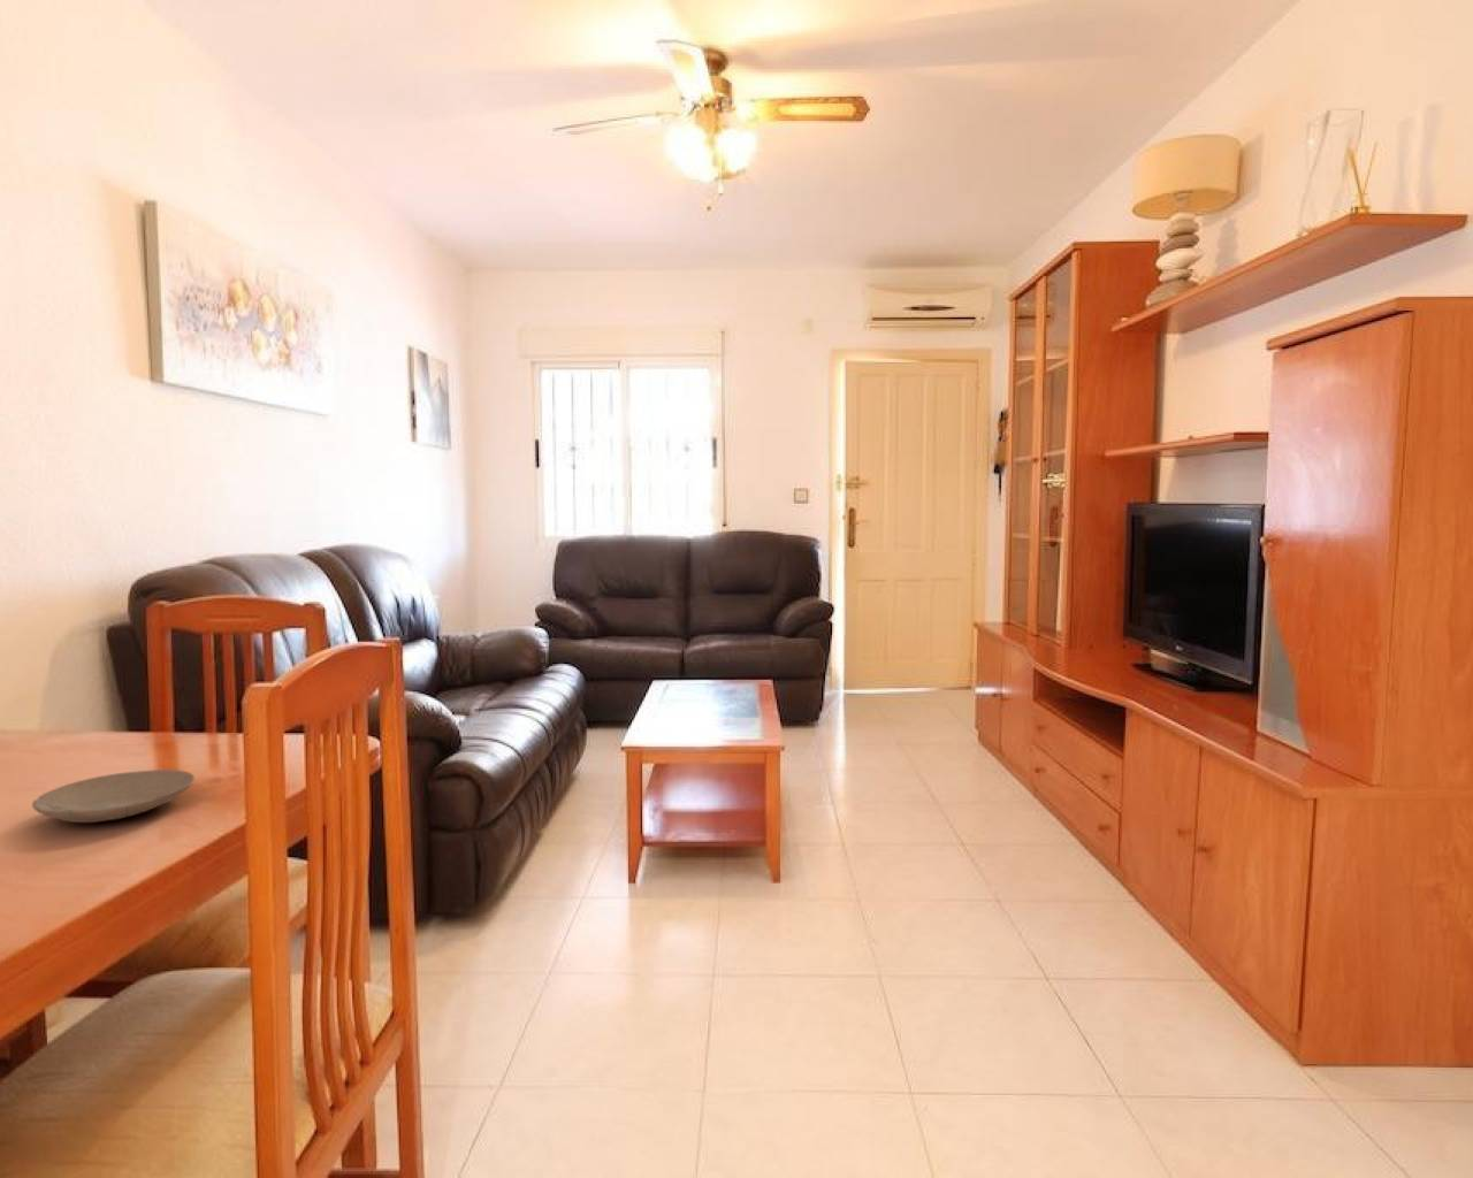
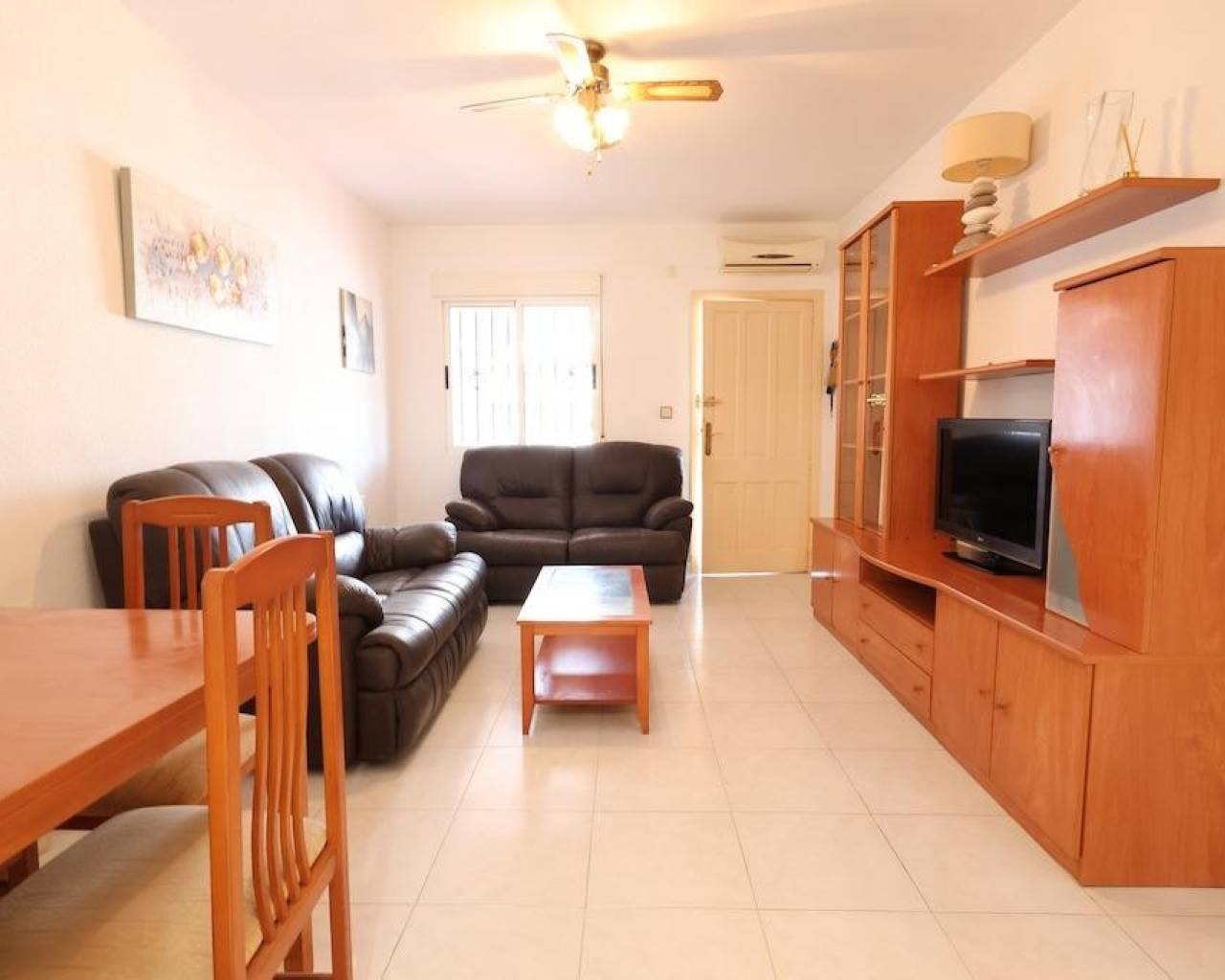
- plate (118, 798)
